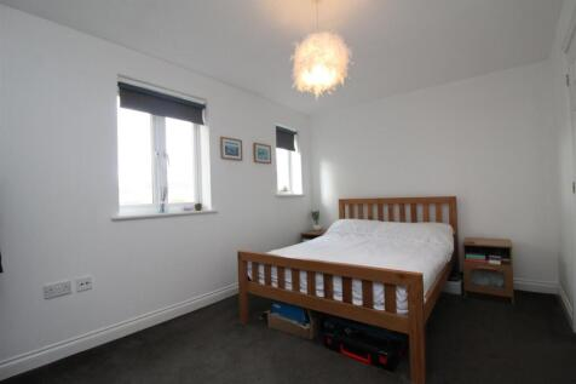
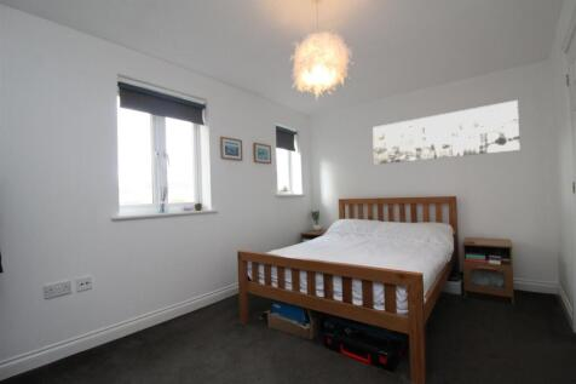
+ wall art (436, 137)
